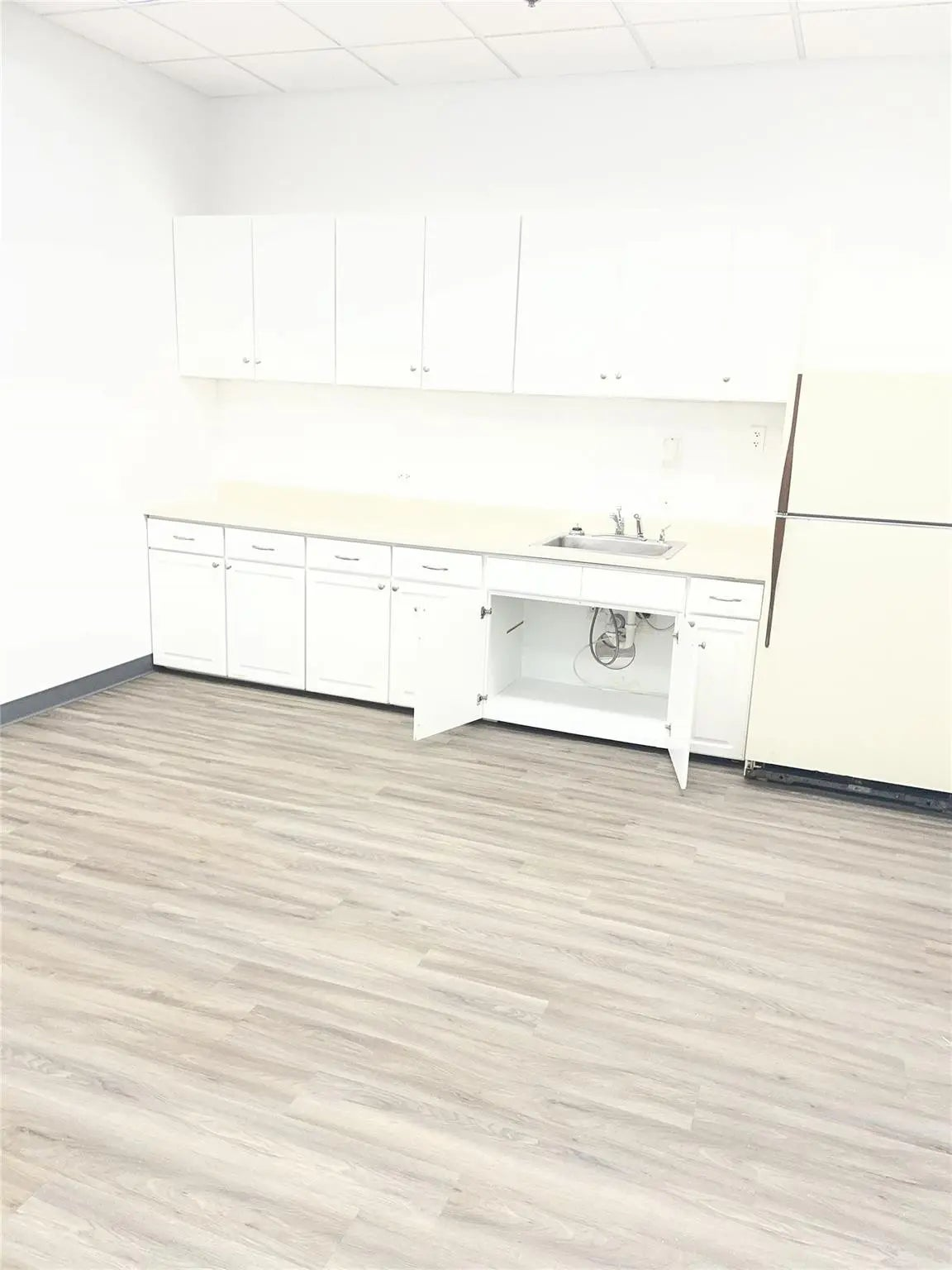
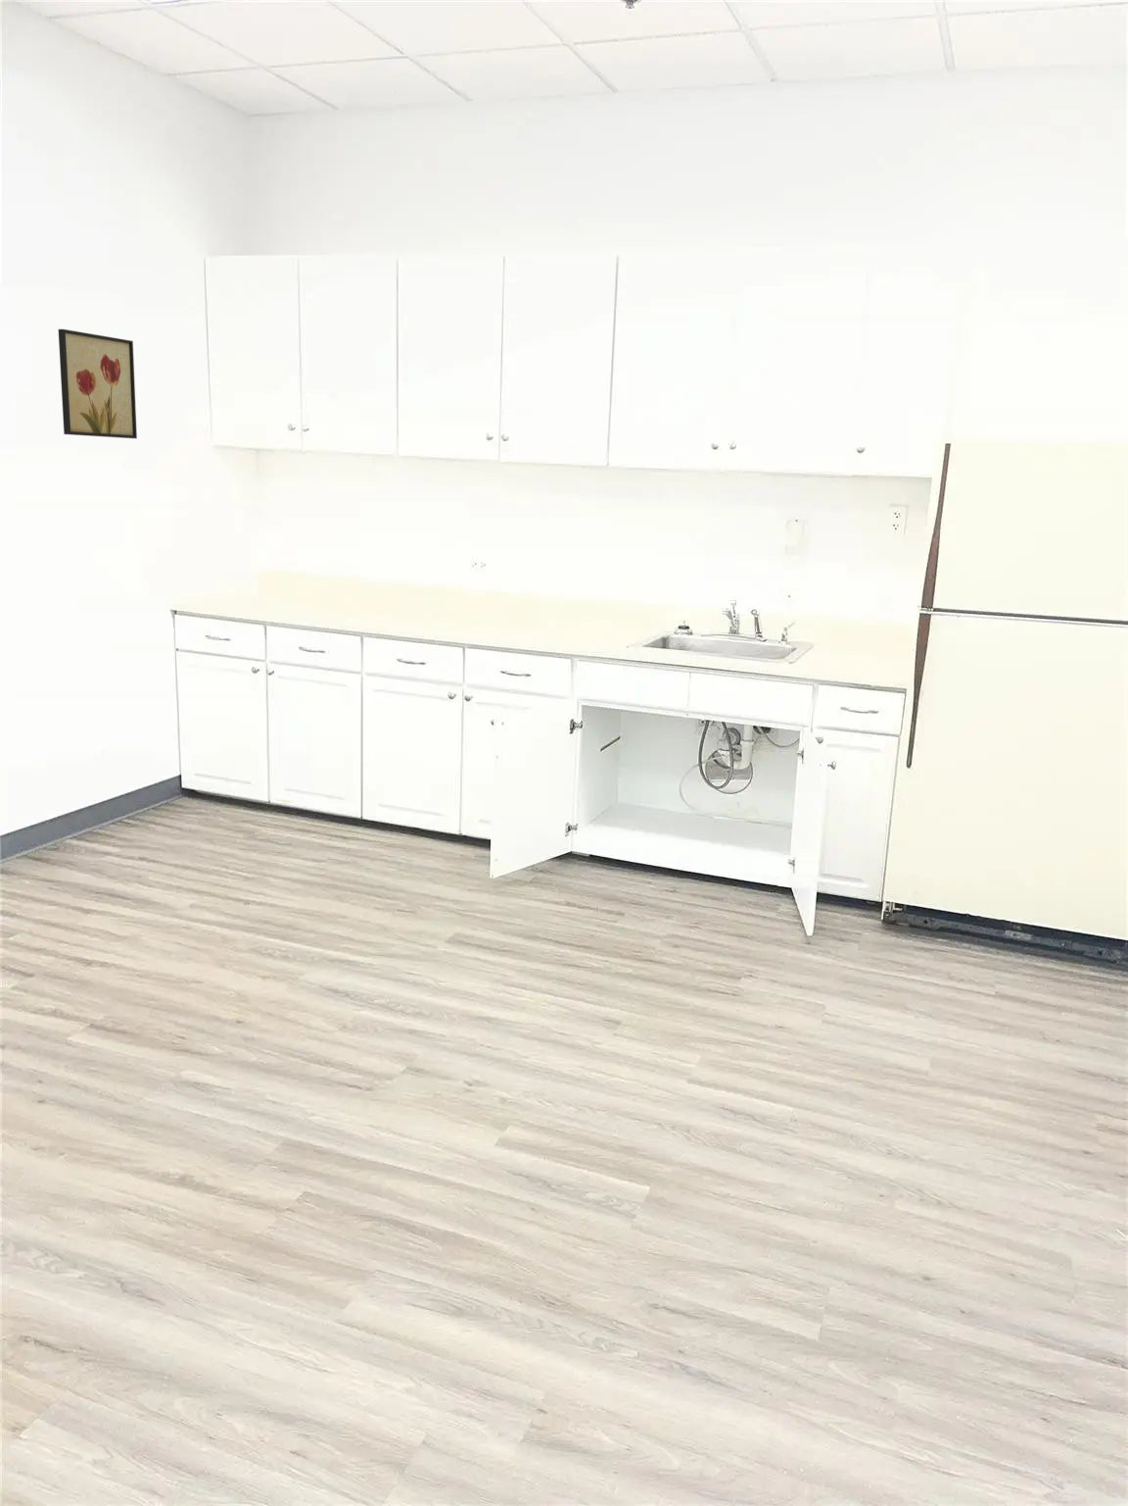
+ wall art (97, 387)
